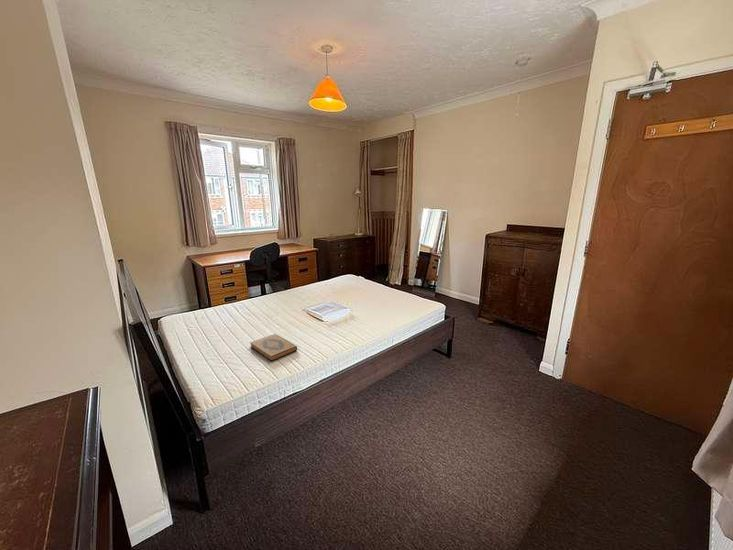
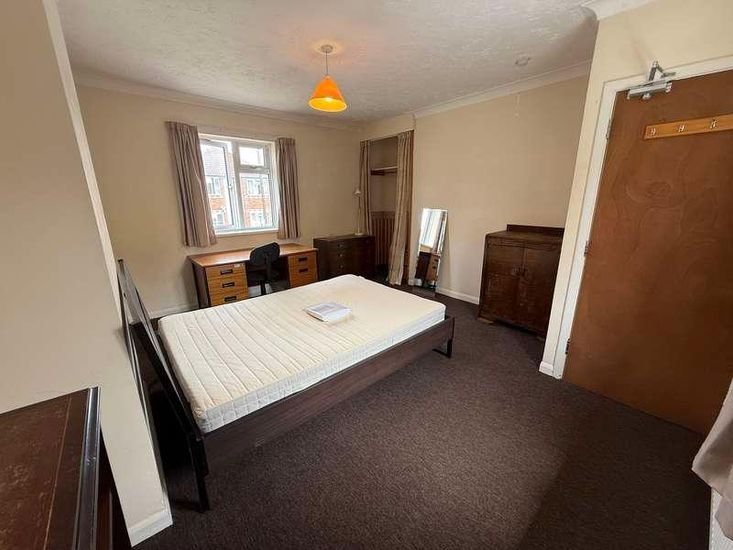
- hardback book (273, 346)
